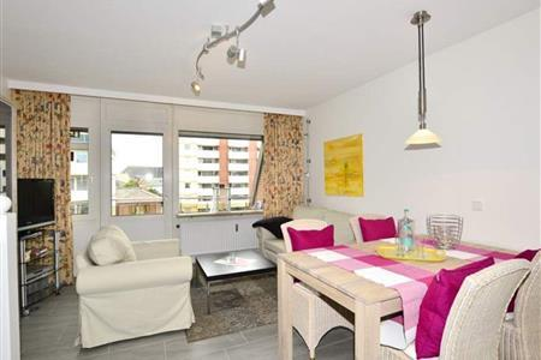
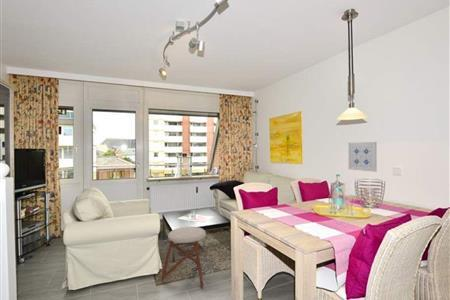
+ wall art (361, 156)
+ stool (189, 255)
